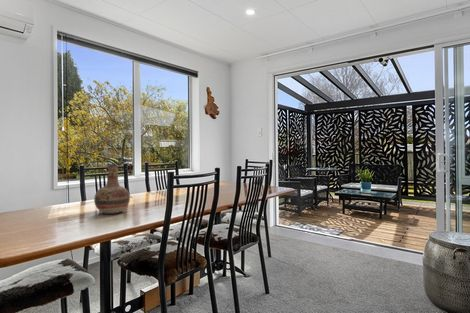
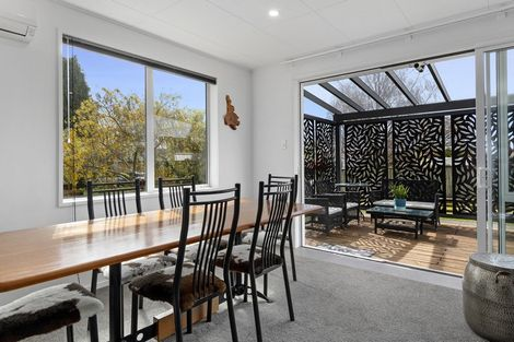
- vase (112, 188)
